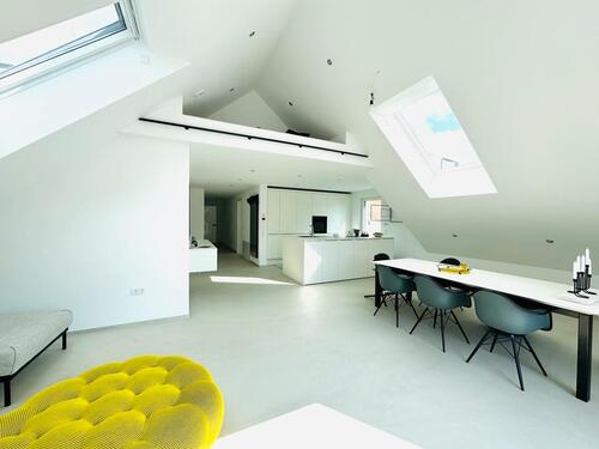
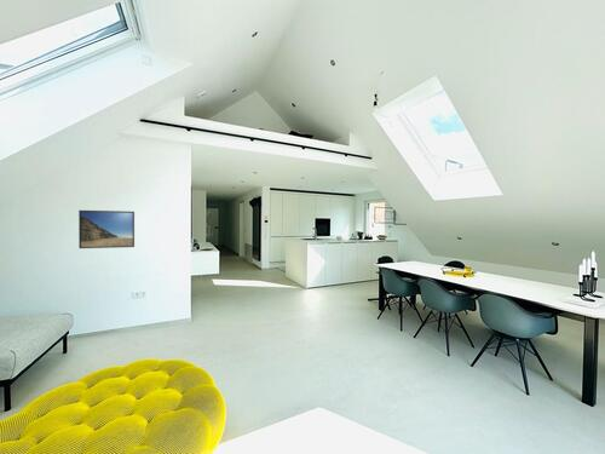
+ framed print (108, 229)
